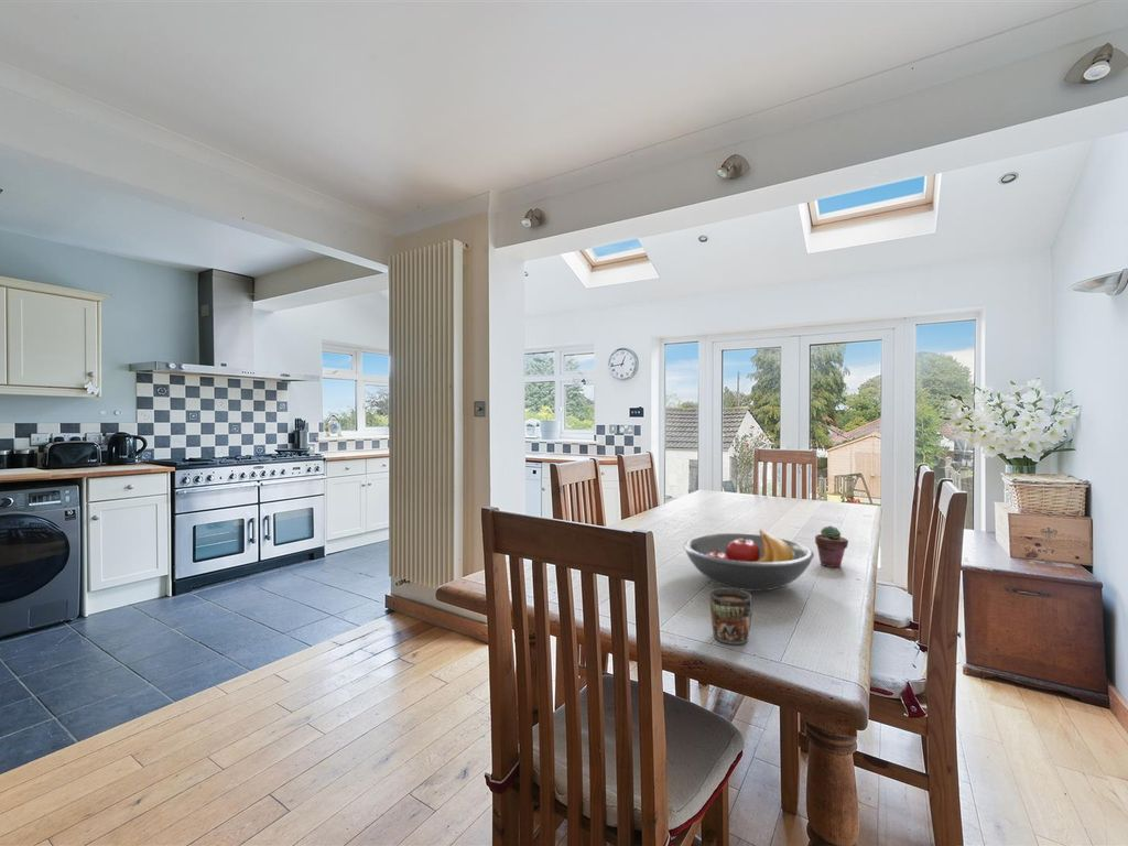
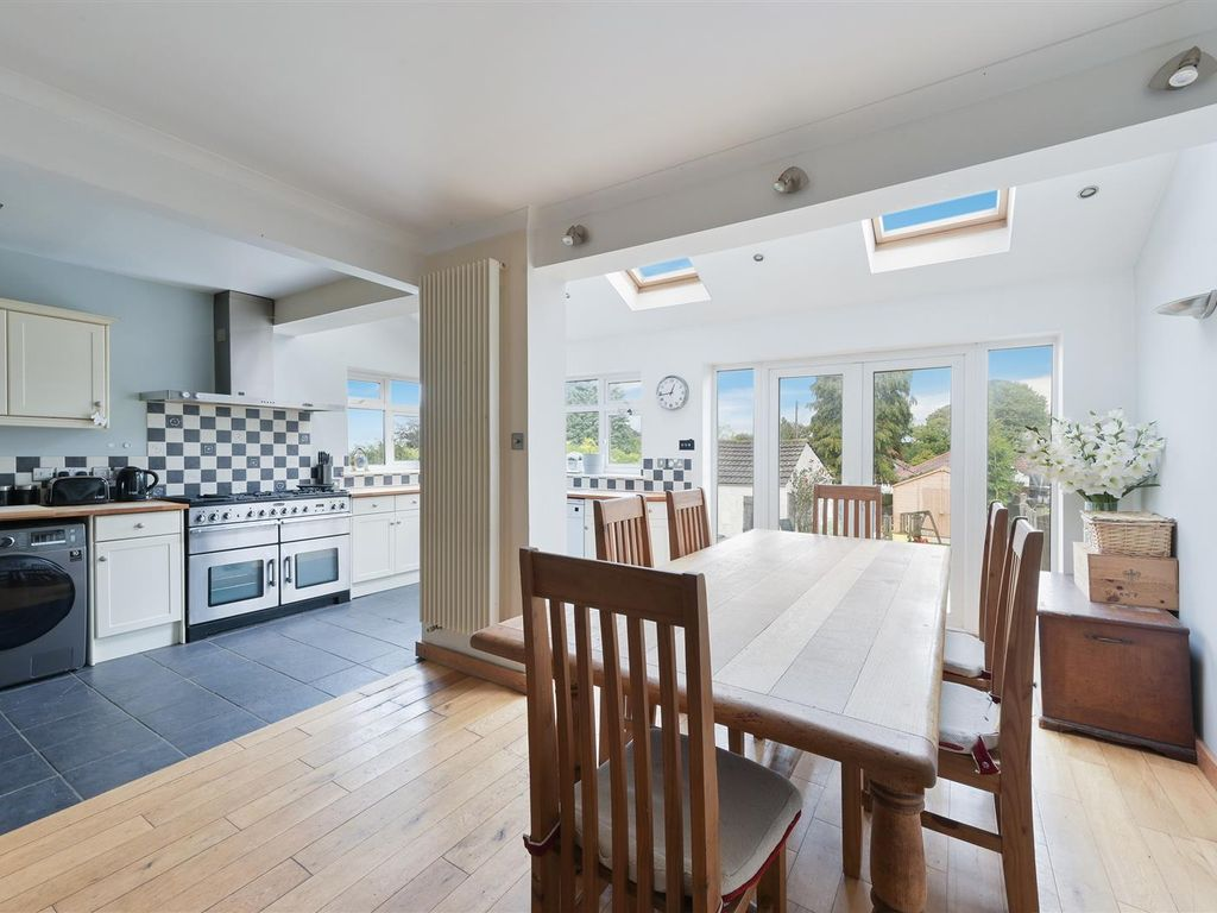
- potted succulent (831, 545)
- fruit bowl (746, 560)
- mug (733, 612)
